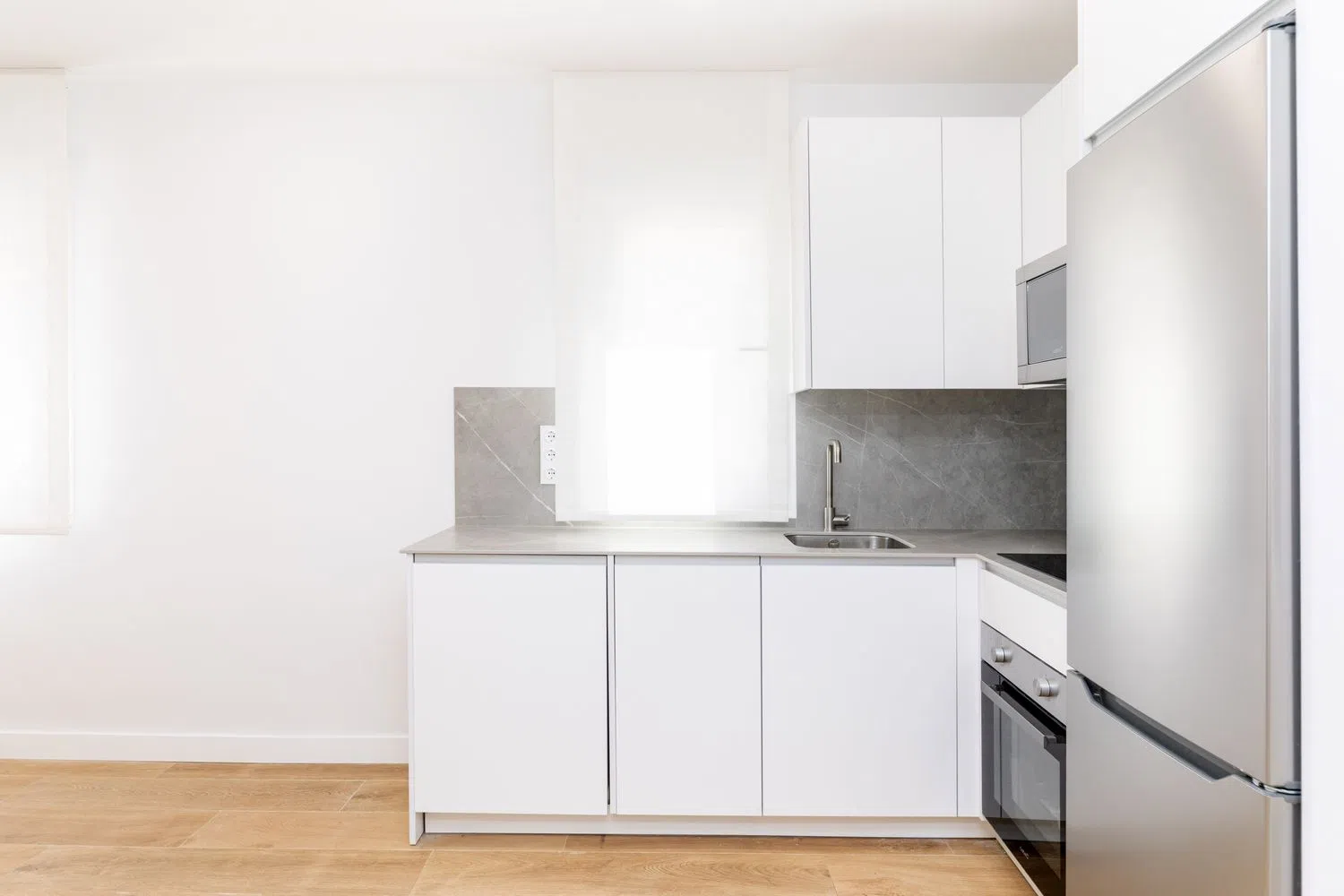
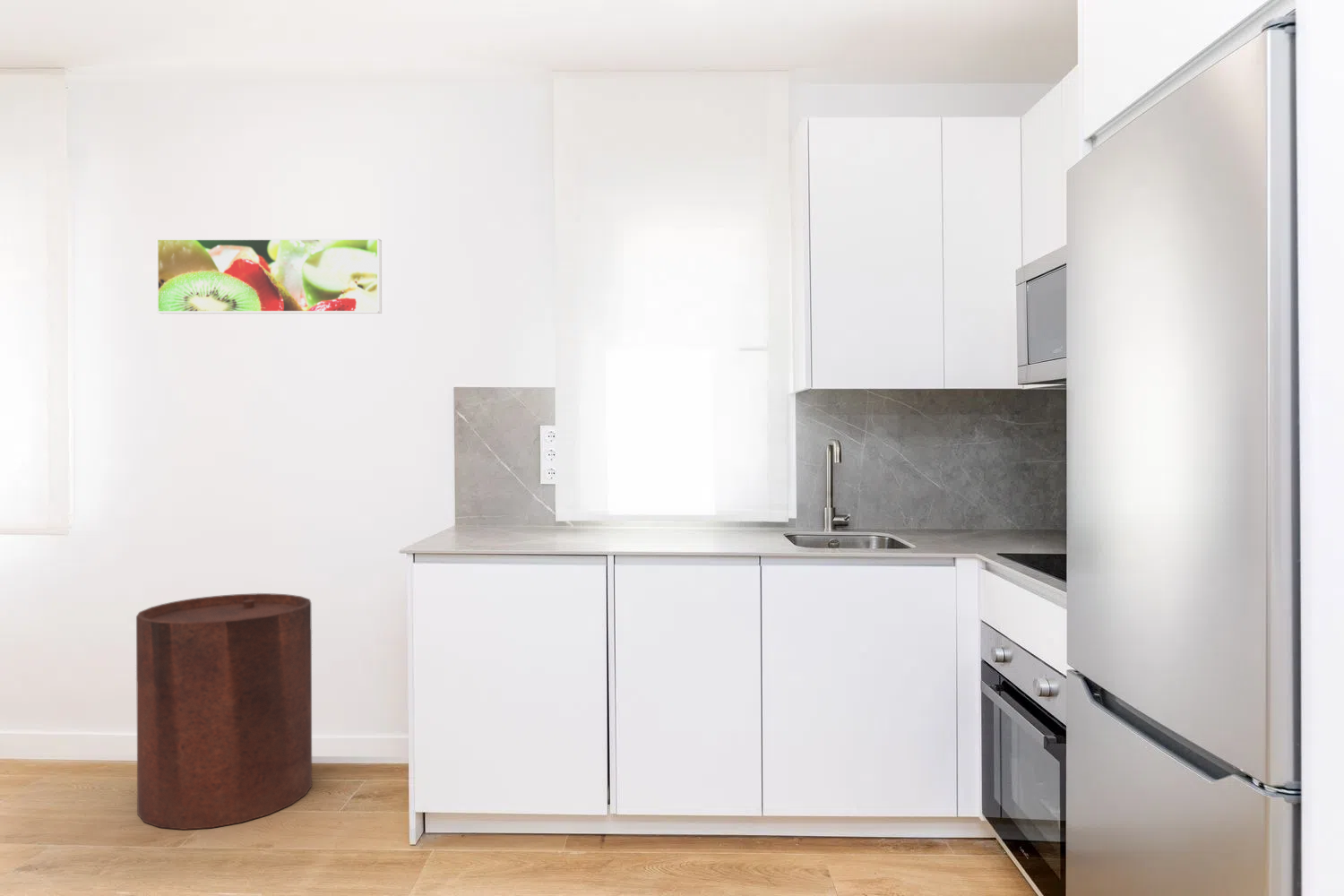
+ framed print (270, 276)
+ trash can (228, 700)
